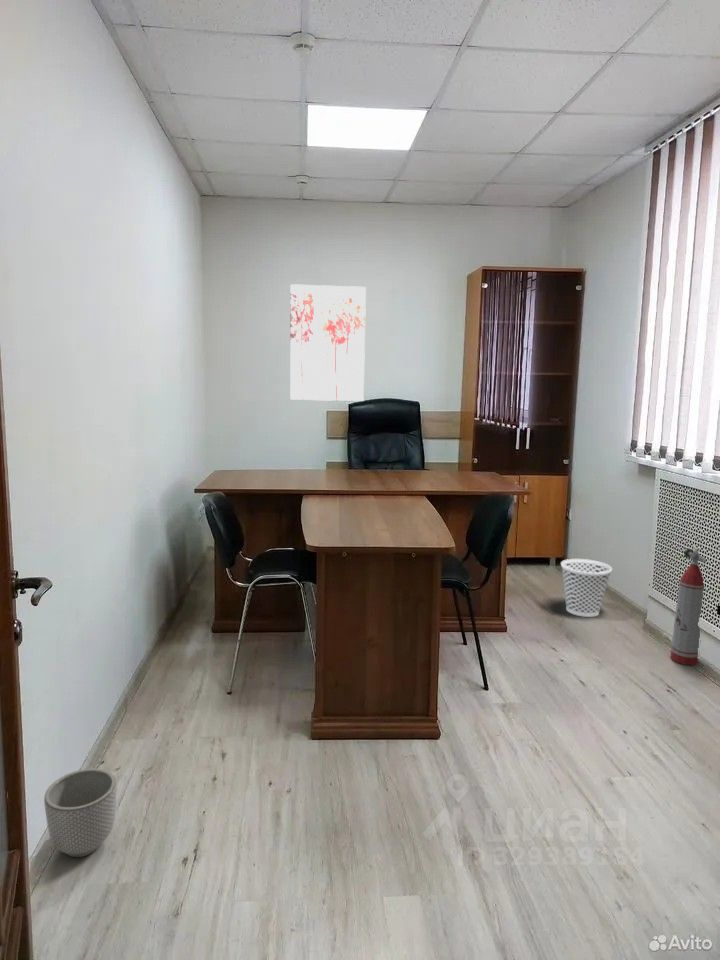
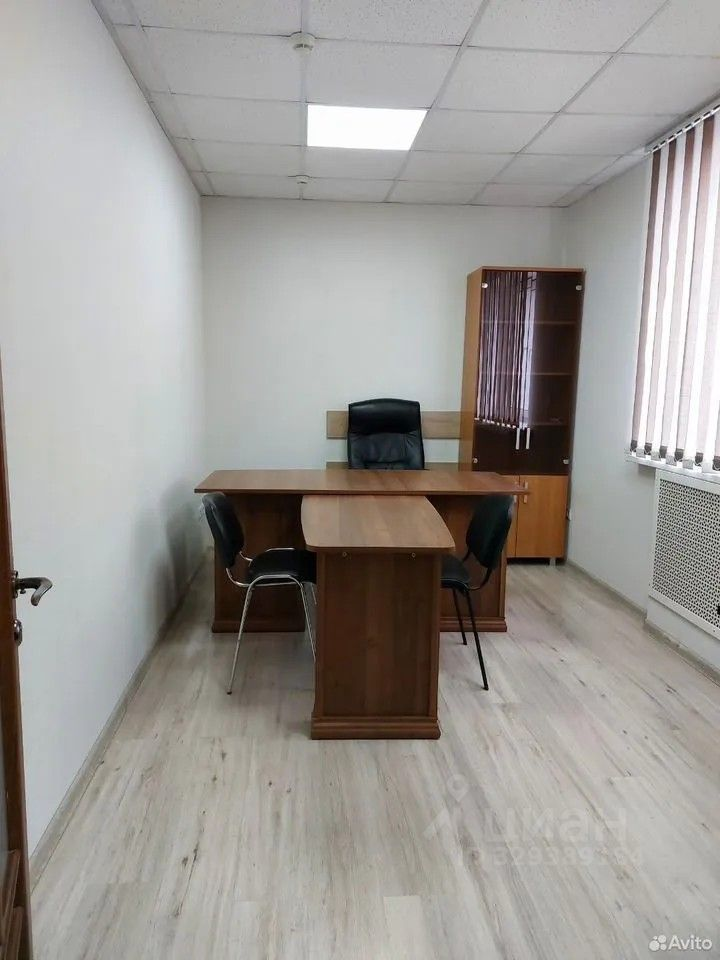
- fire extinguisher (690, 605)
- wall art (327, 343)
- planter (82, 816)
- wastebasket (584, 588)
